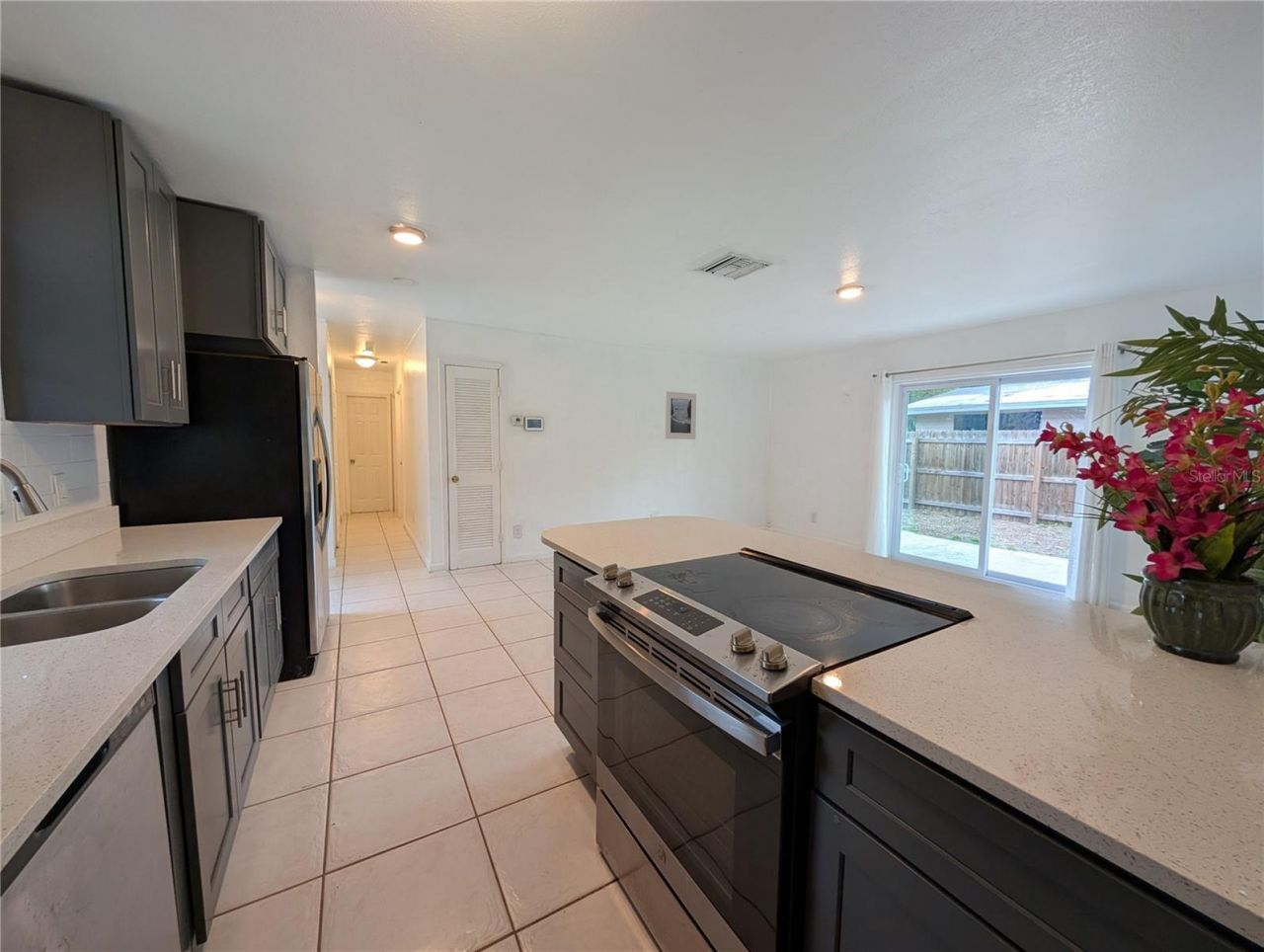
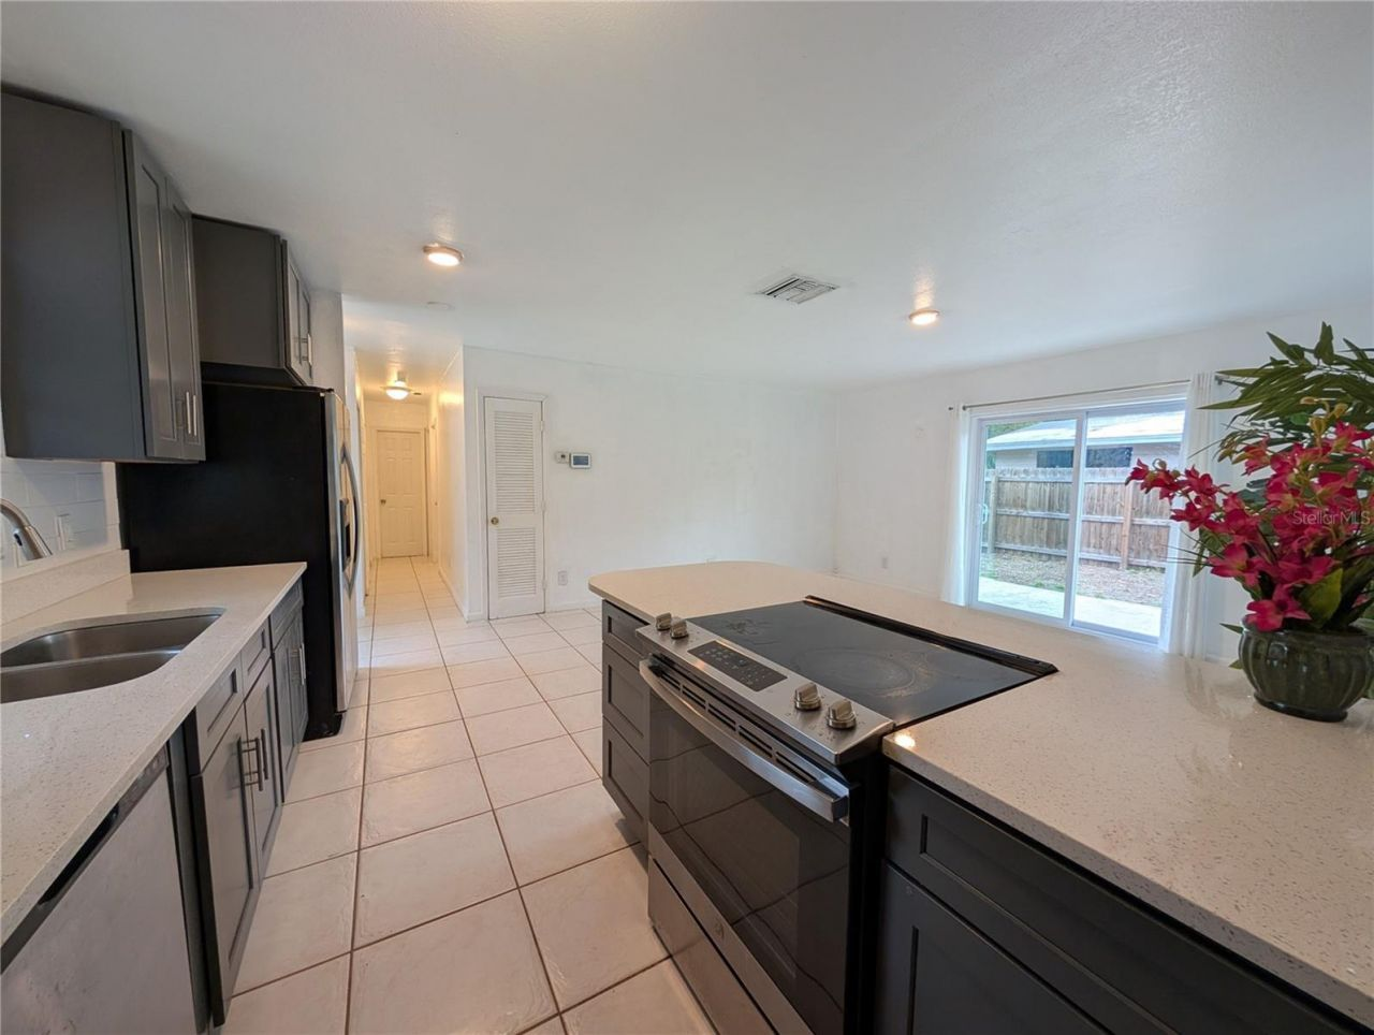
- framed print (680, 416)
